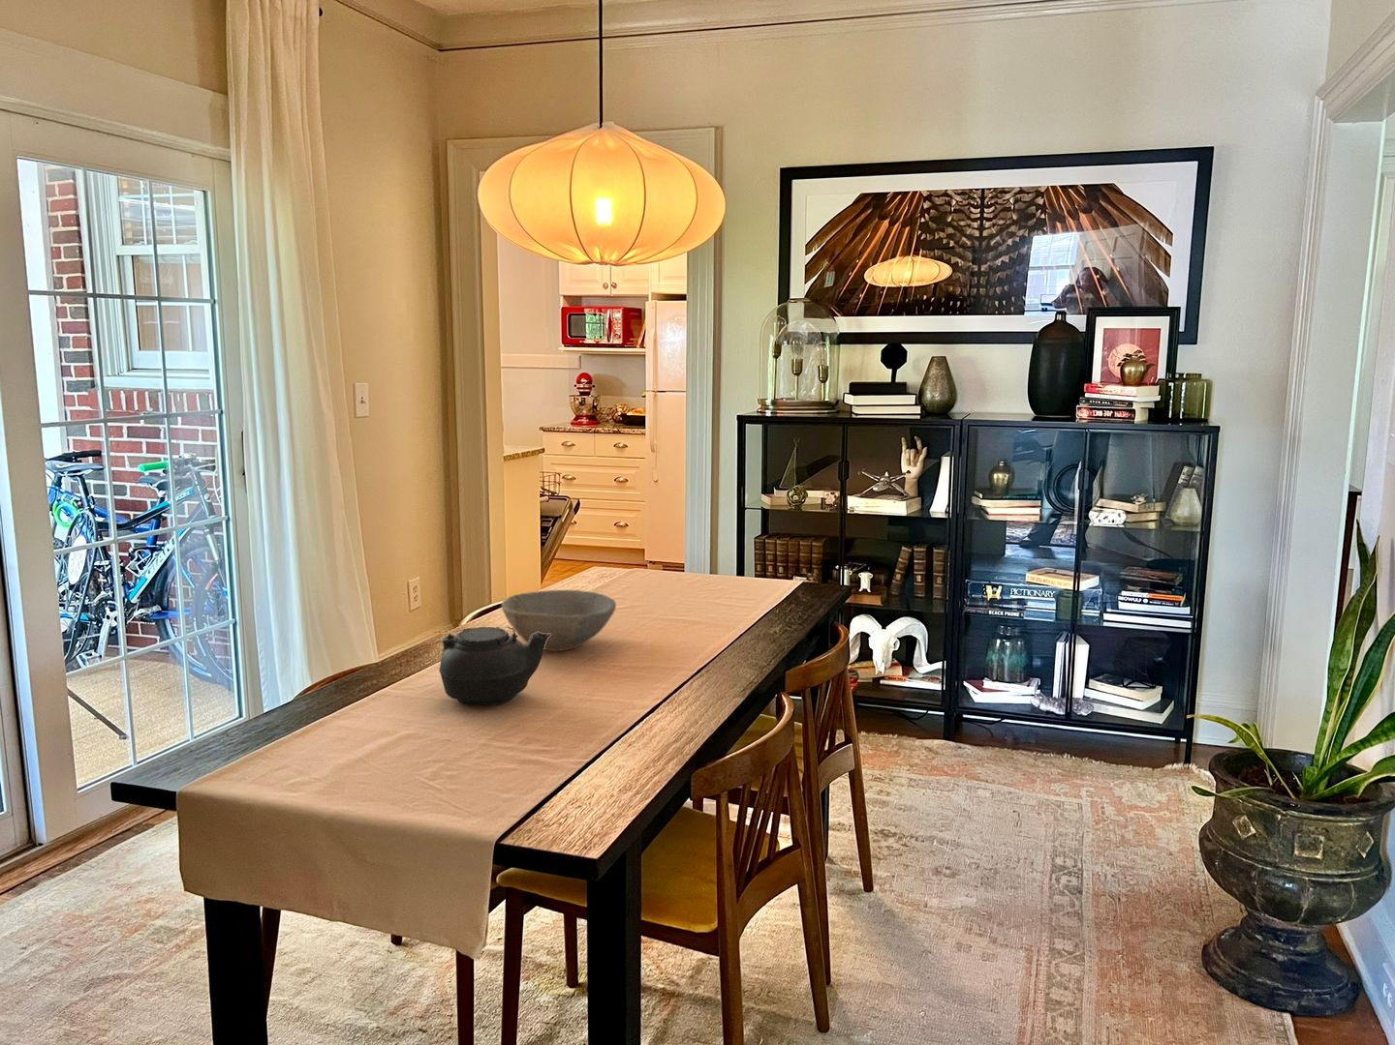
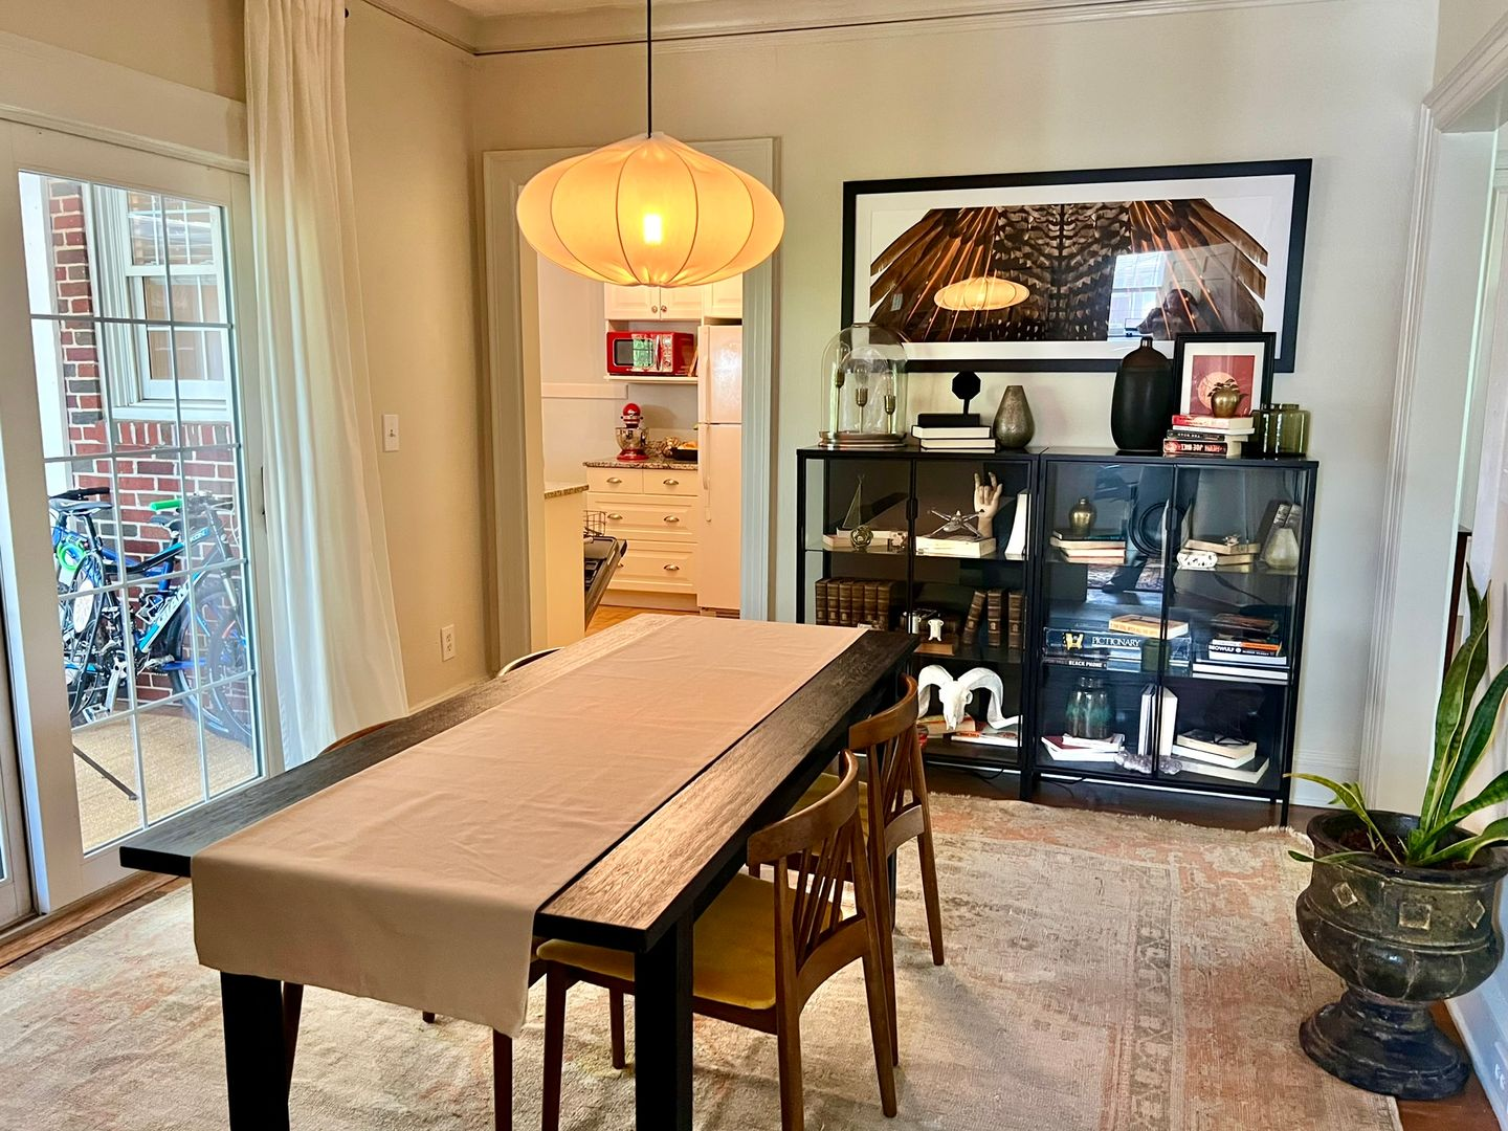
- bowl (558, 623)
- teapot (494, 665)
